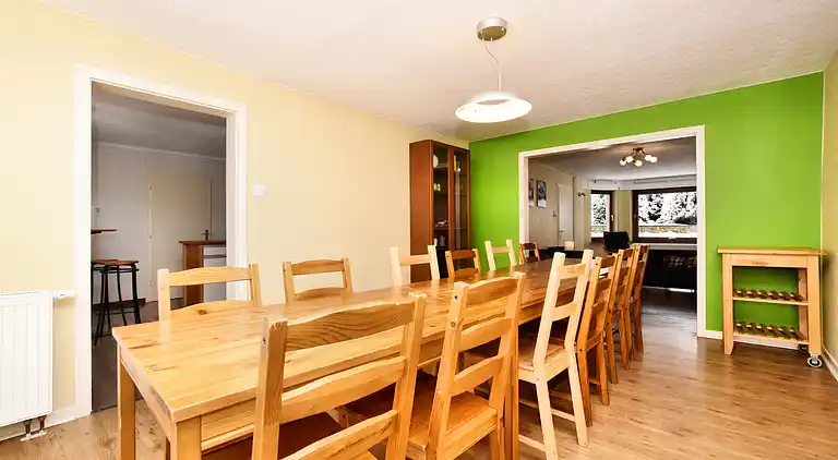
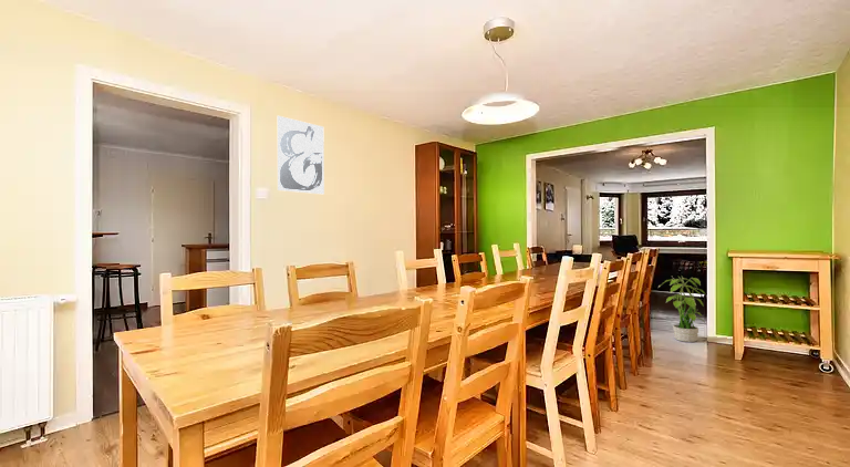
+ wall art (301, 156)
+ potted plant (681, 308)
